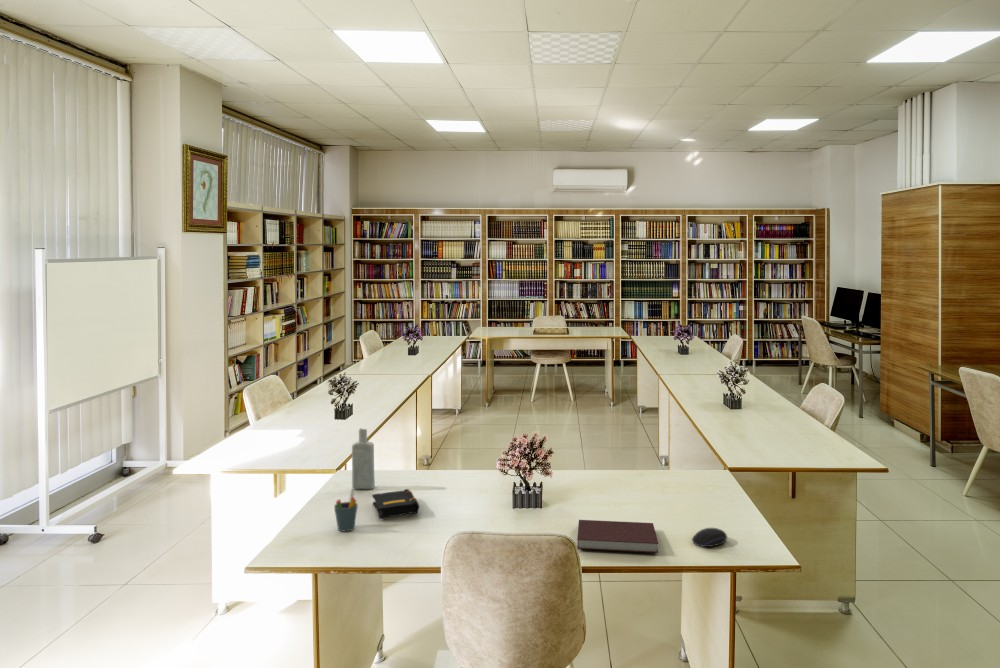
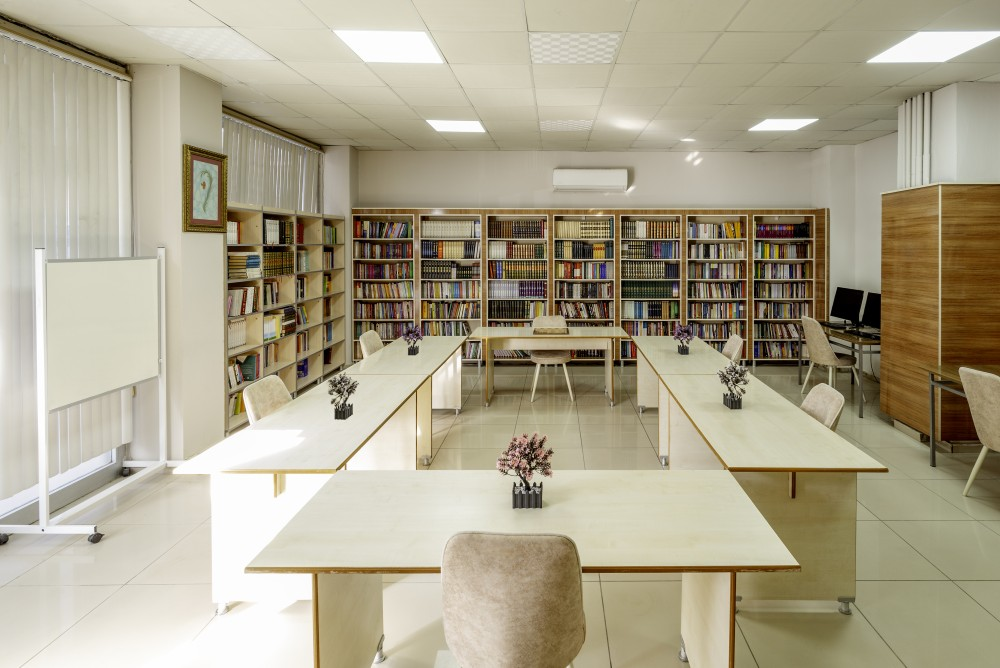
- notebook (616, 535)
- pen holder (346, 510)
- bottle (363, 457)
- computer mouse (709, 536)
- book (395, 501)
